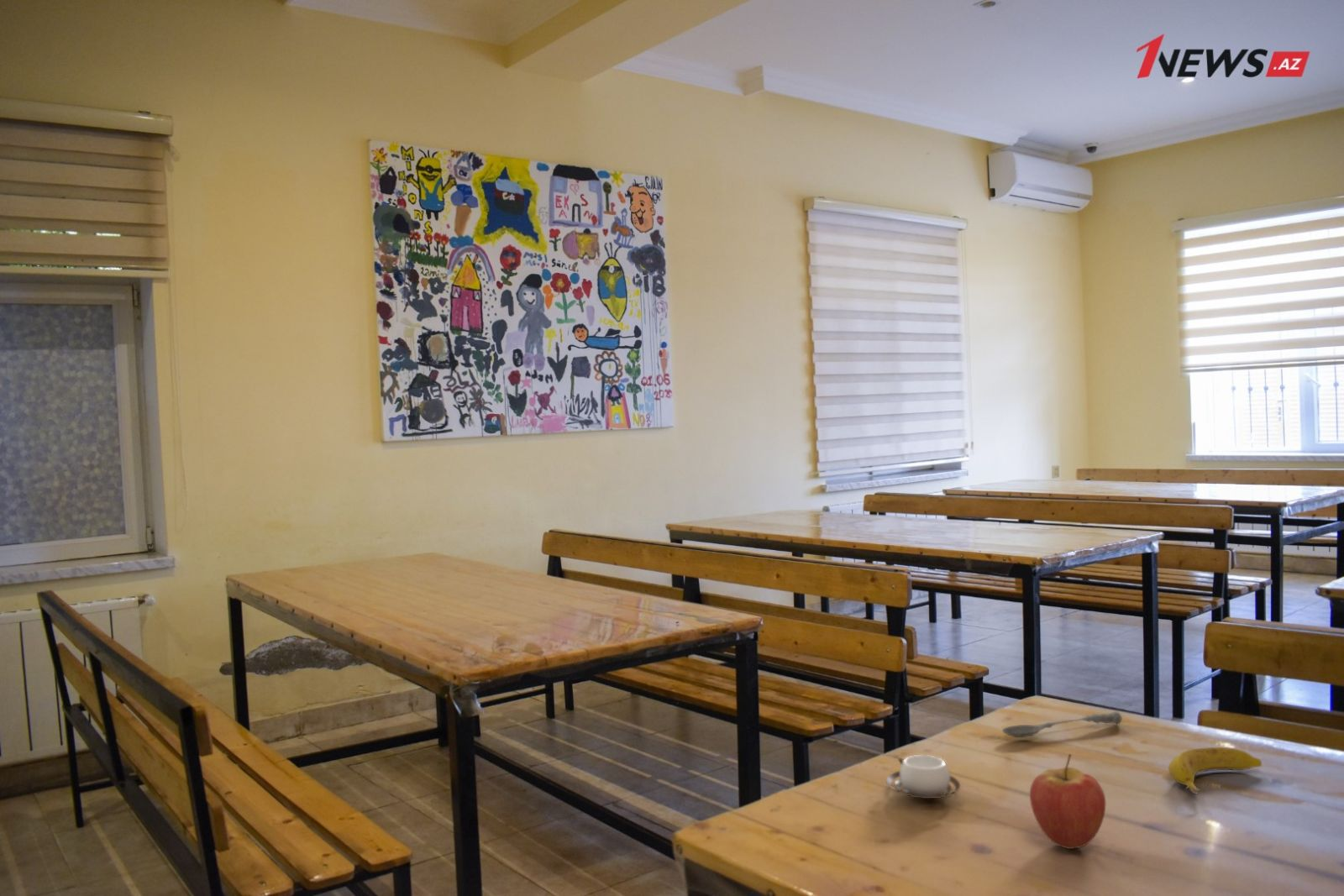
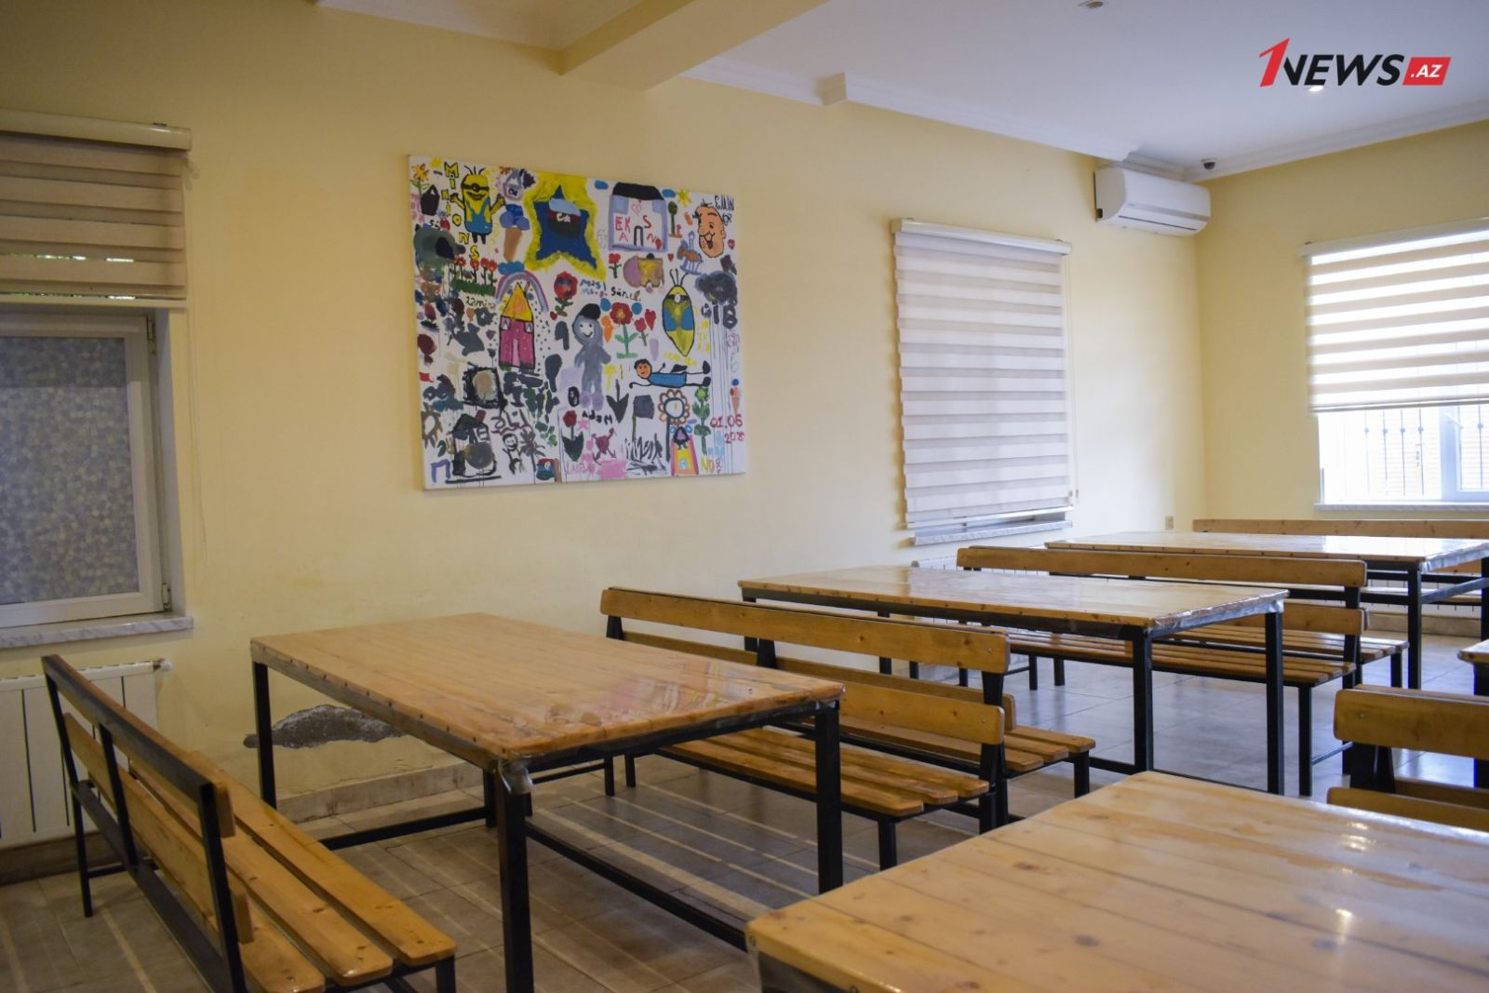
- soupspoon (1060, 723)
- banana (1215, 768)
- fruit (1067, 800)
- cup (924, 778)
